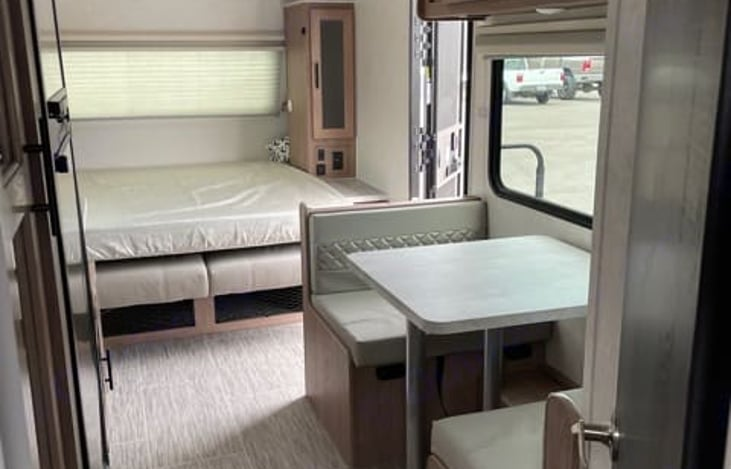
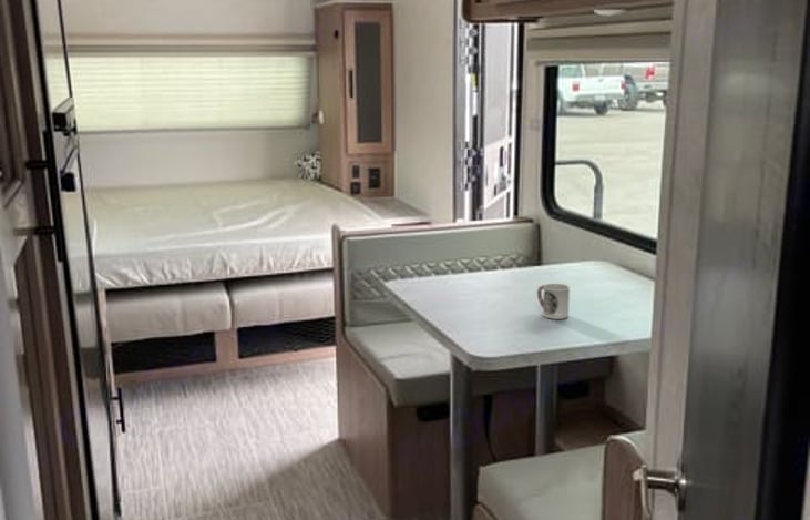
+ cup (551, 299)
